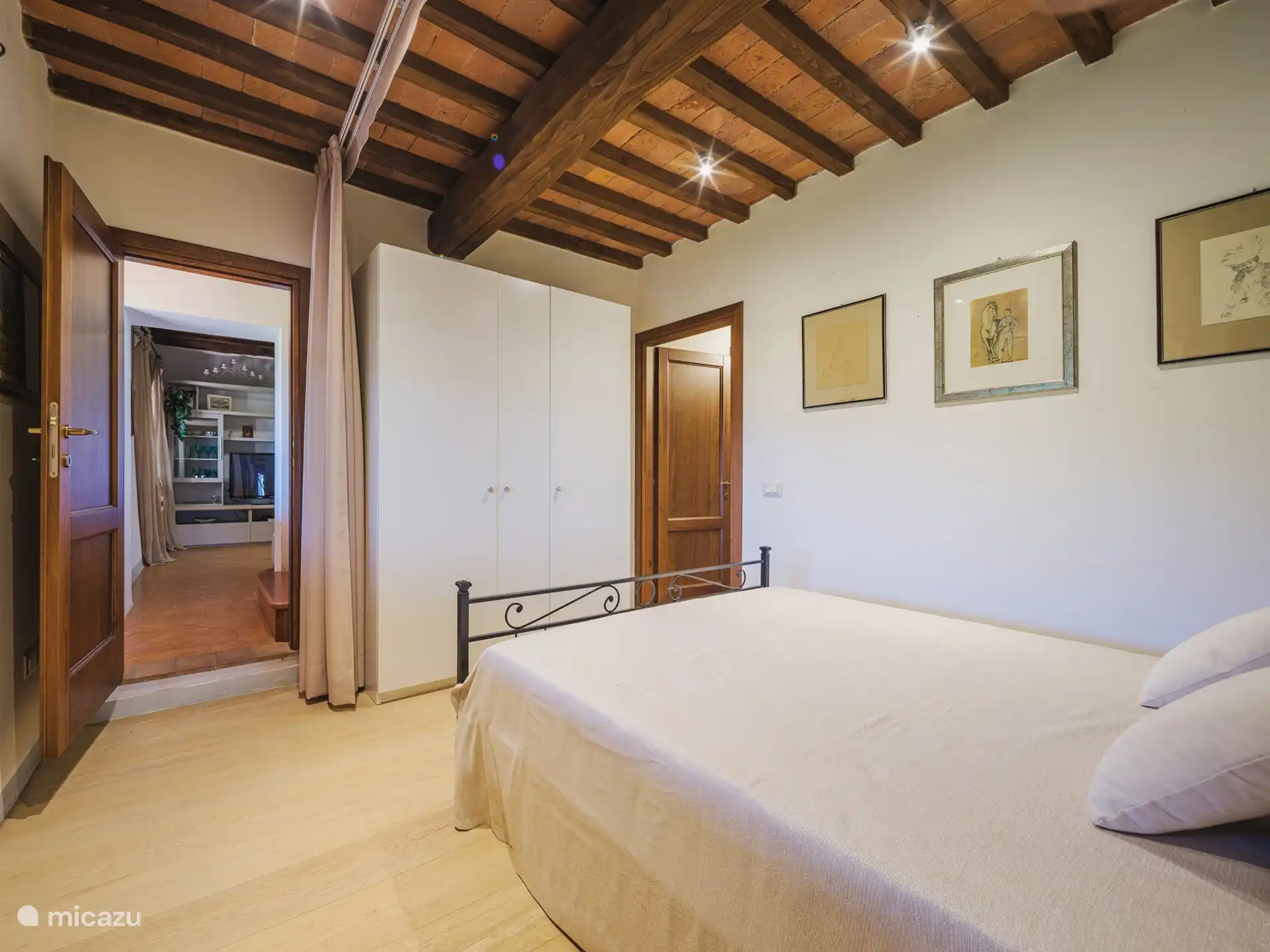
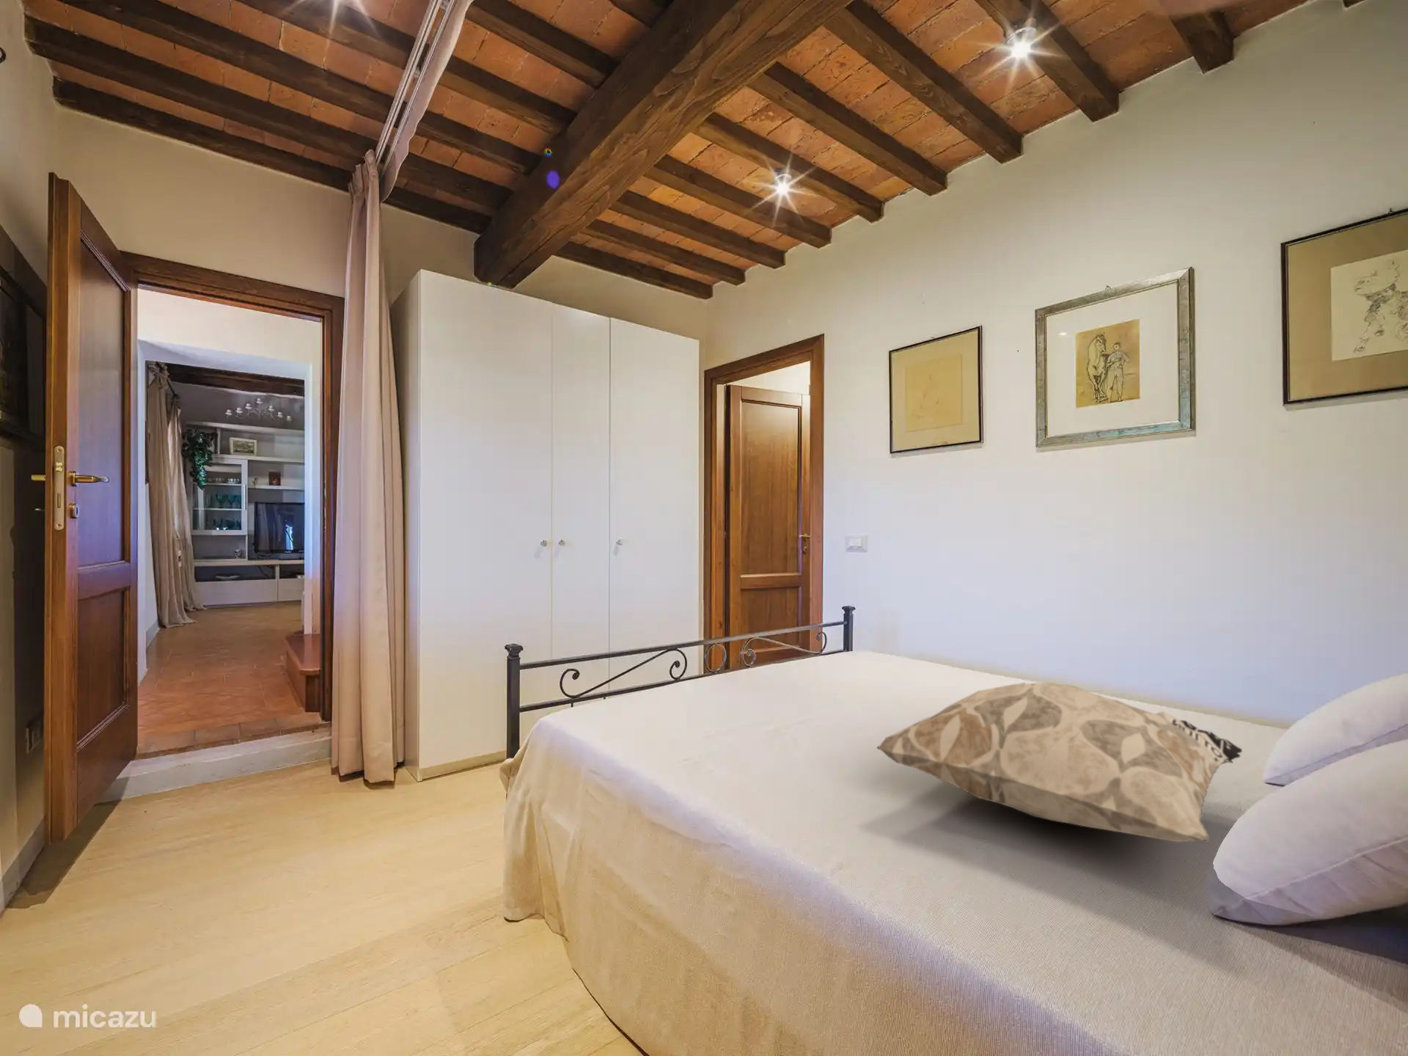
+ decorative pillow (1058, 748)
